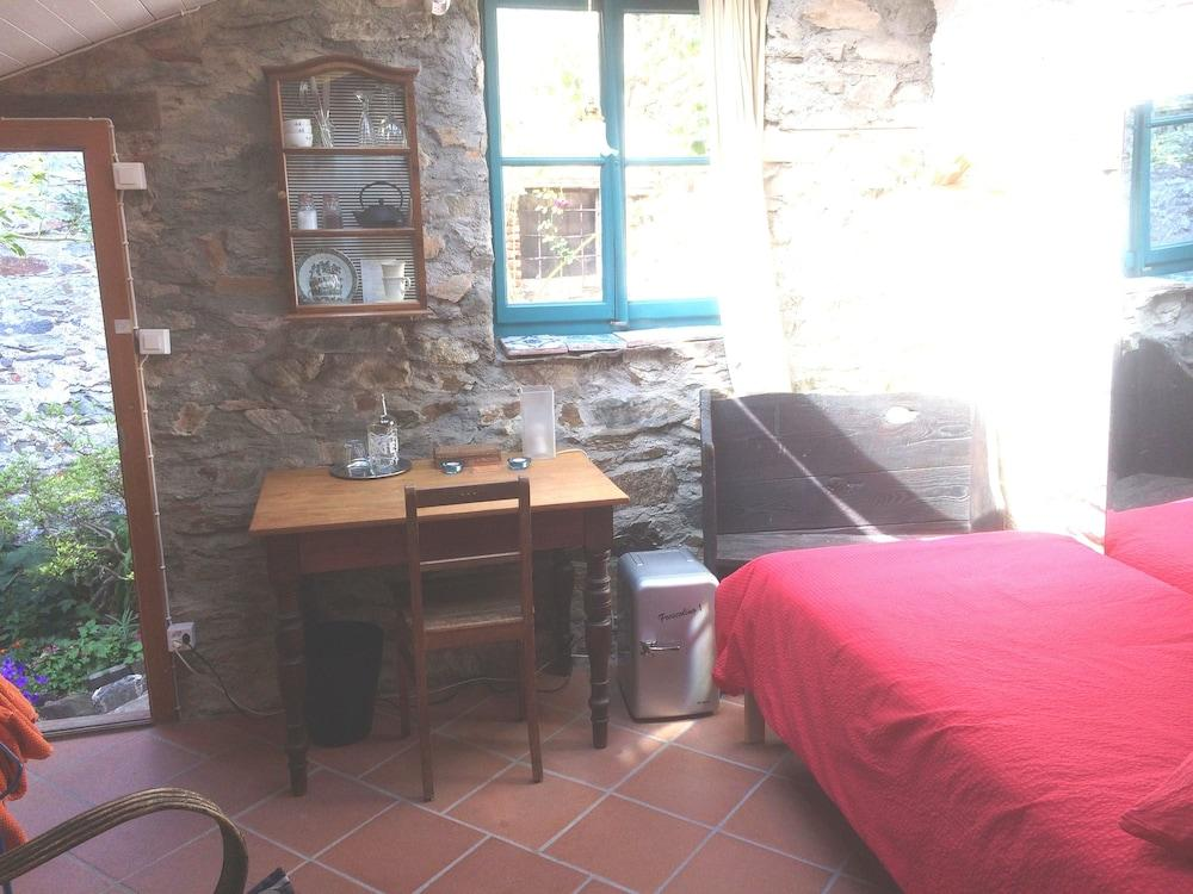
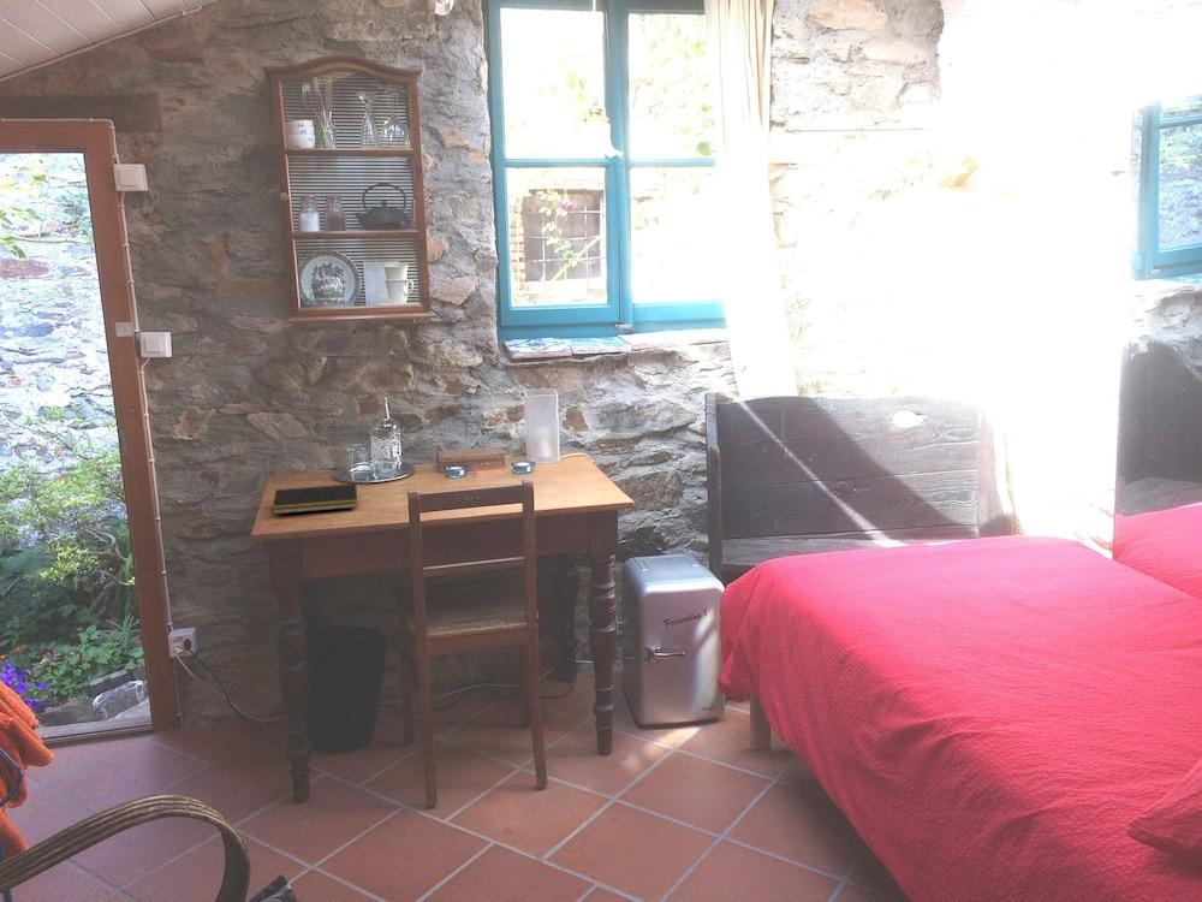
+ notepad (315, 498)
